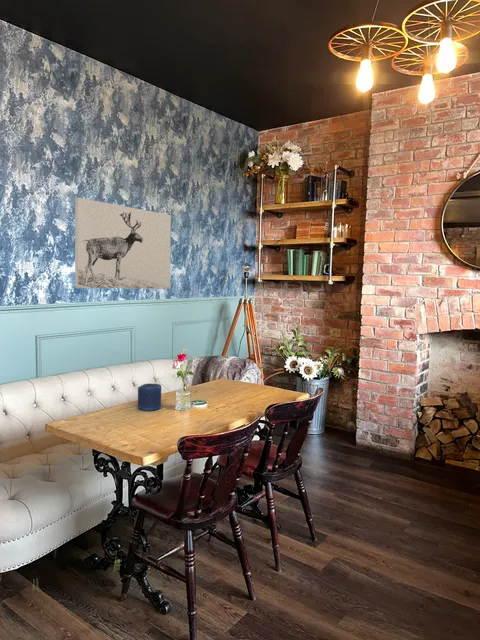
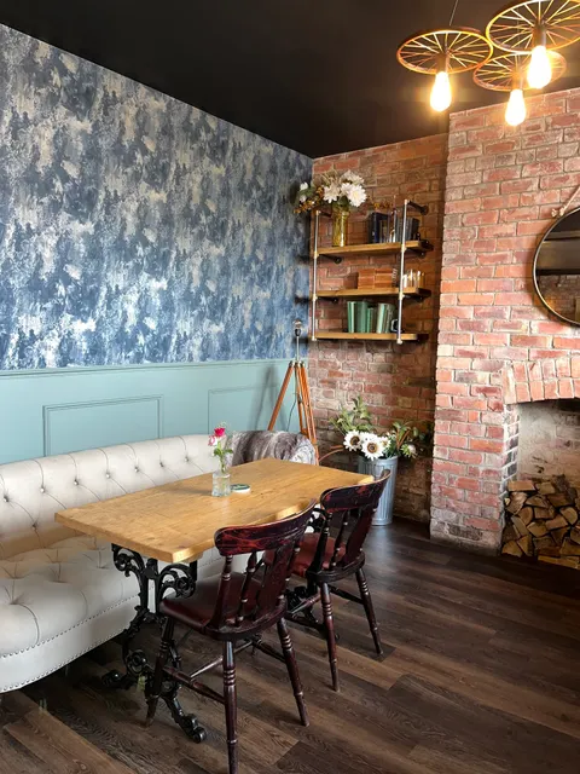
- wall art (127, 248)
- candle (149, 396)
